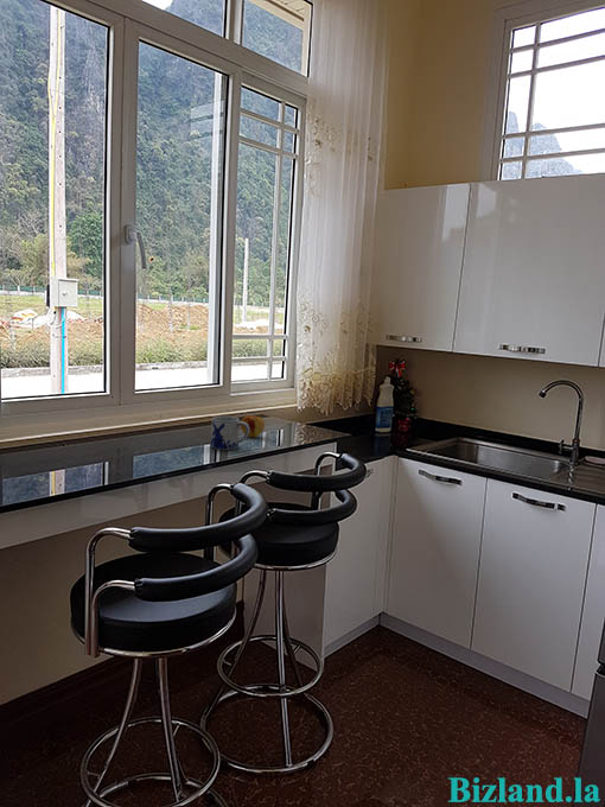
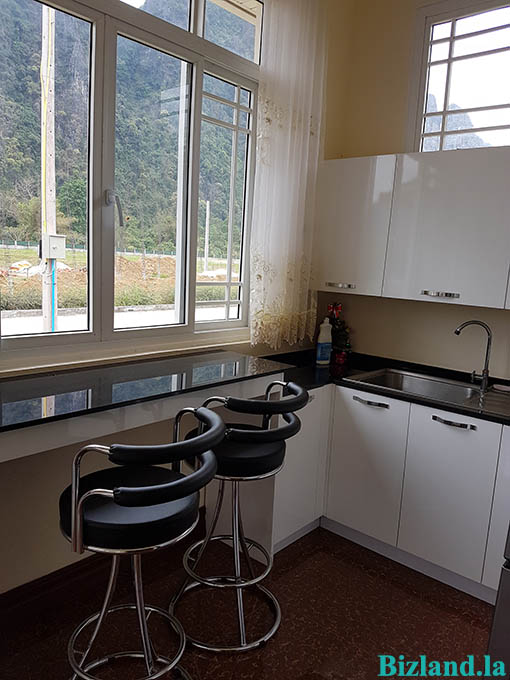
- fruit (253, 426)
- mug (228, 433)
